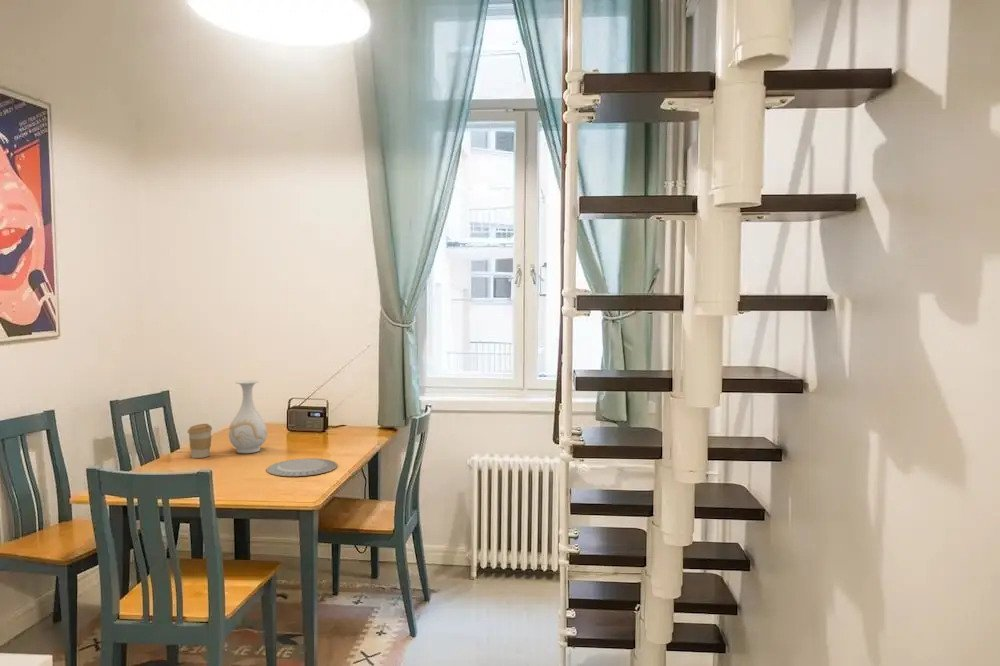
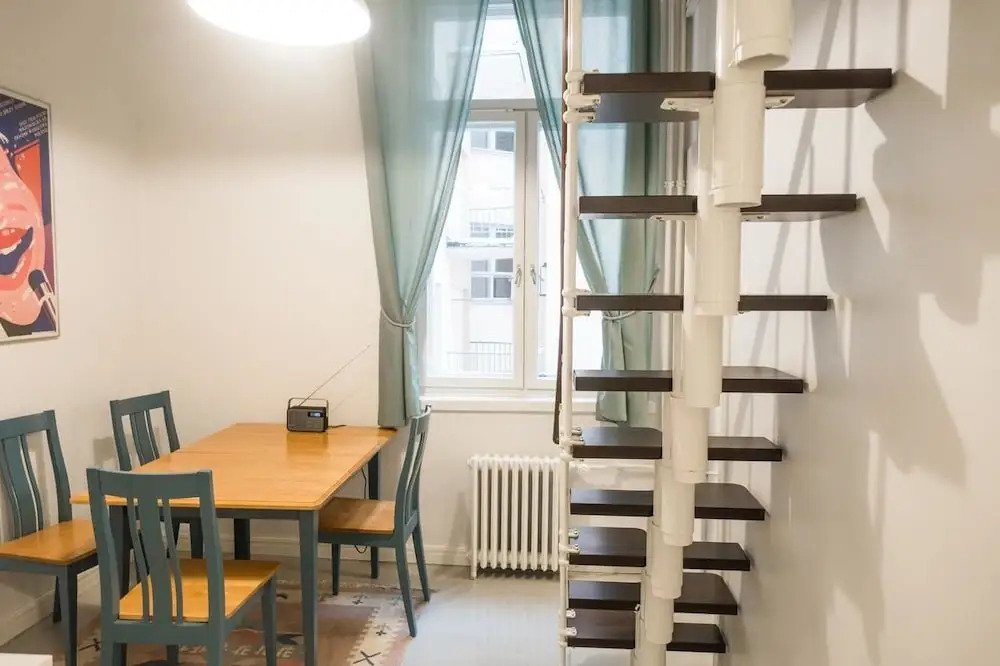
- vase (247, 416)
- chinaware (302, 465)
- coffee cup (200, 440)
